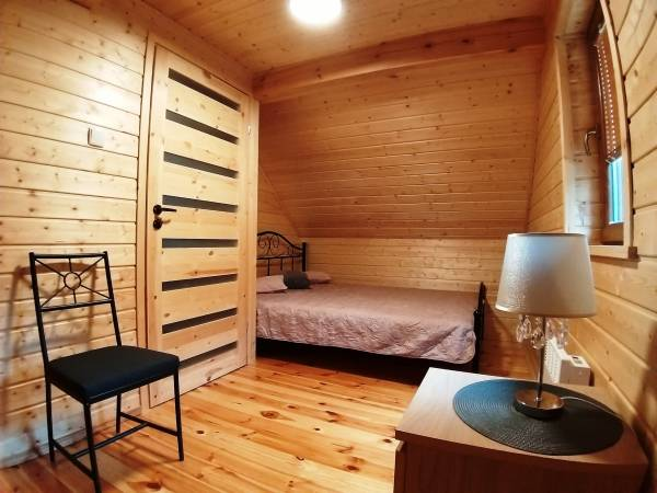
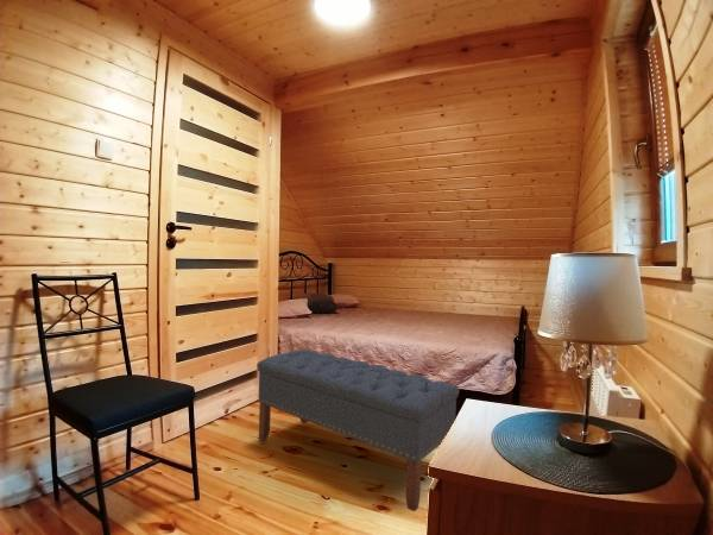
+ bench (348, 413)
